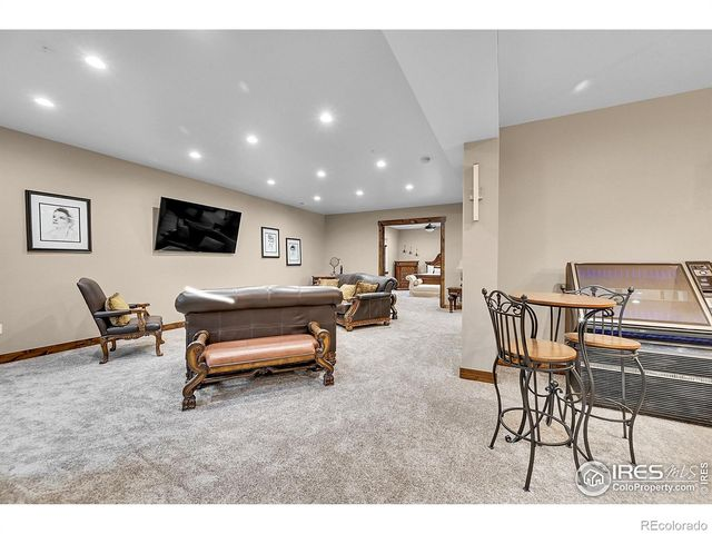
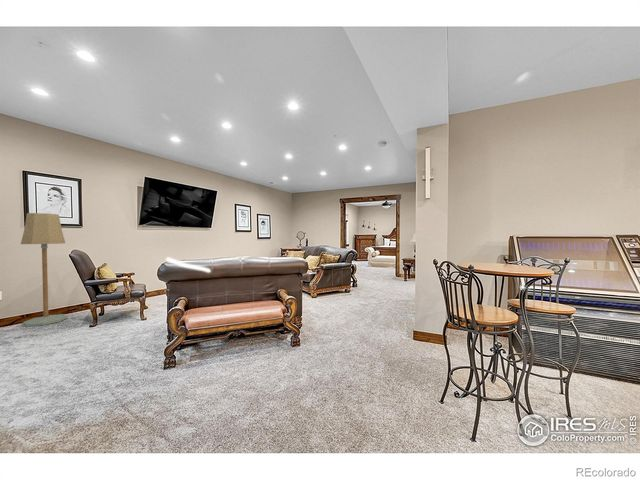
+ floor lamp (44, 267)
